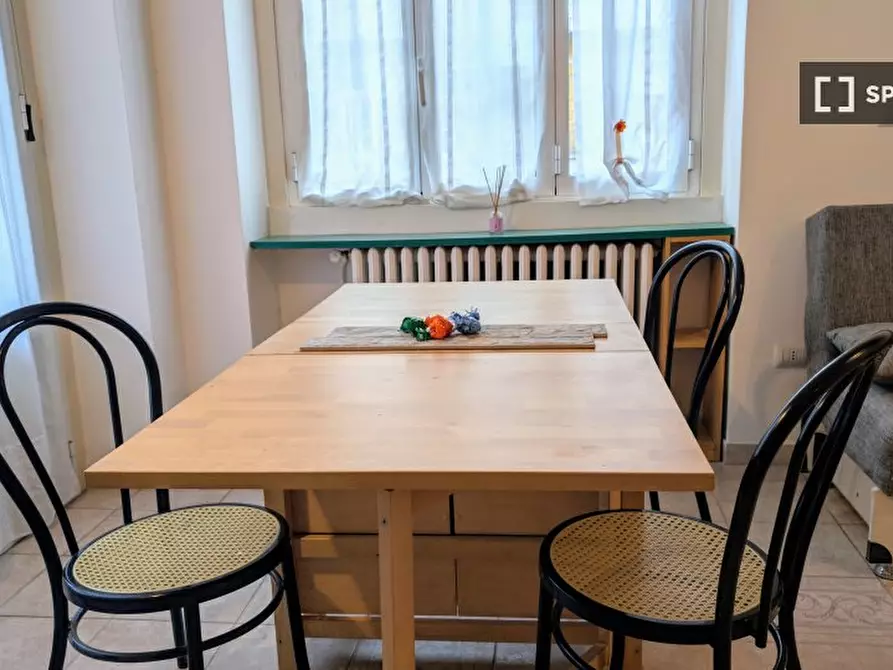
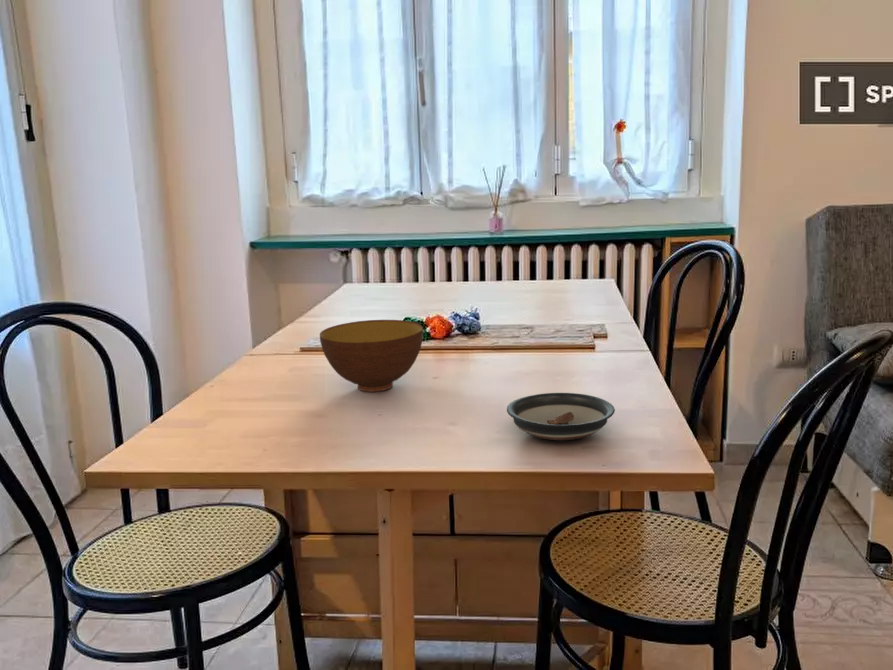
+ saucer (560, 419)
+ bowl (373, 358)
